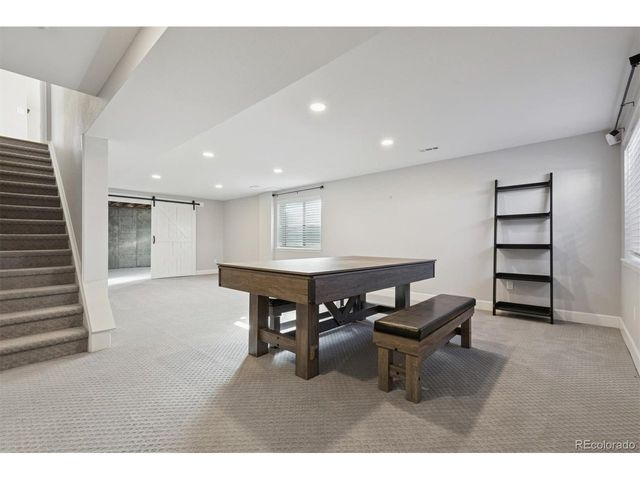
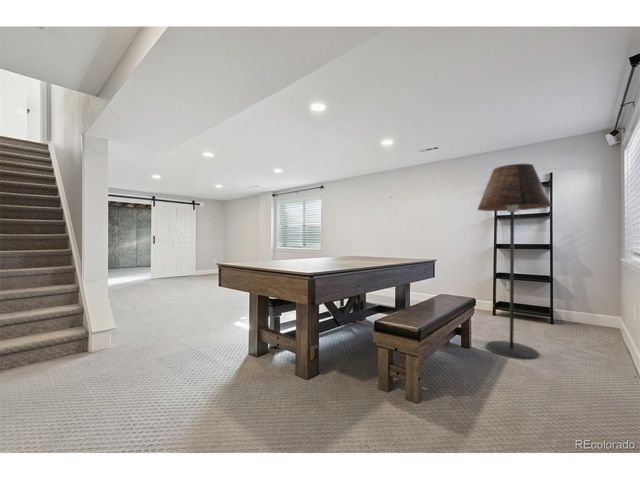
+ floor lamp (512, 259)
